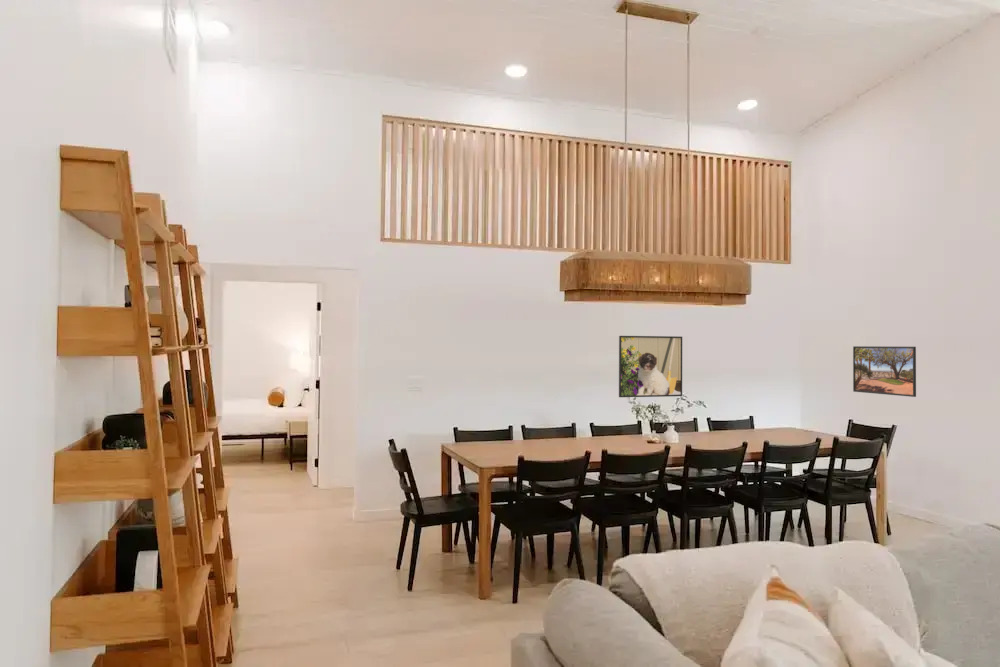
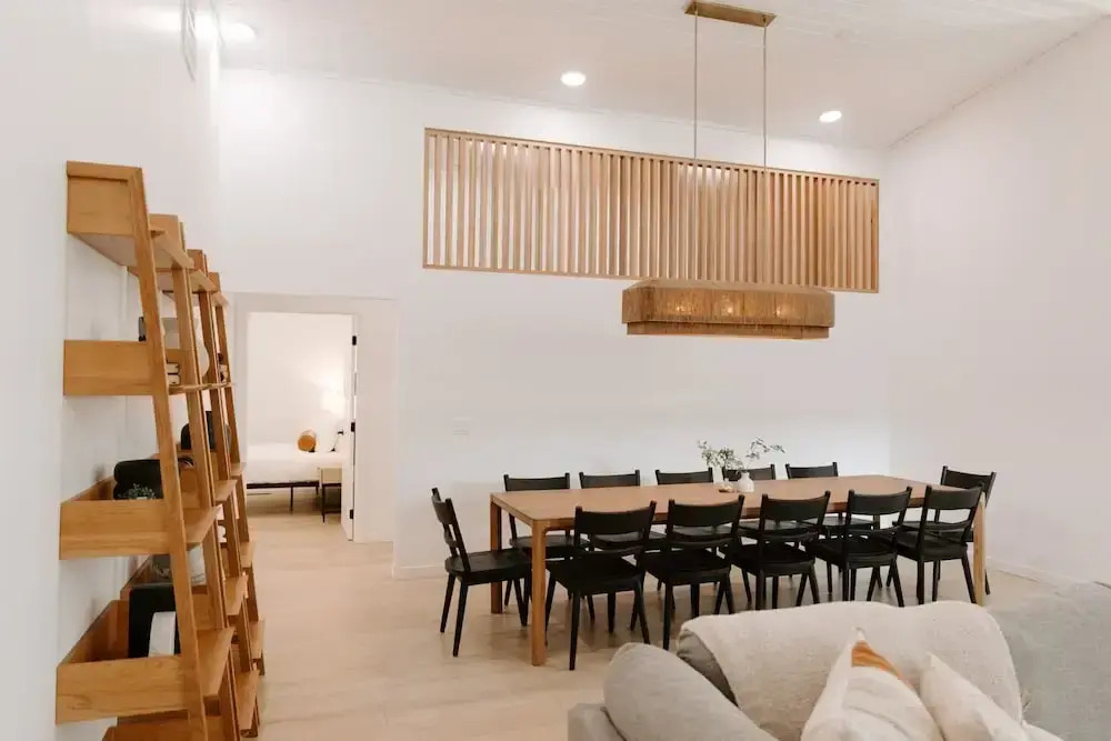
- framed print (882, 370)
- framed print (651, 366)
